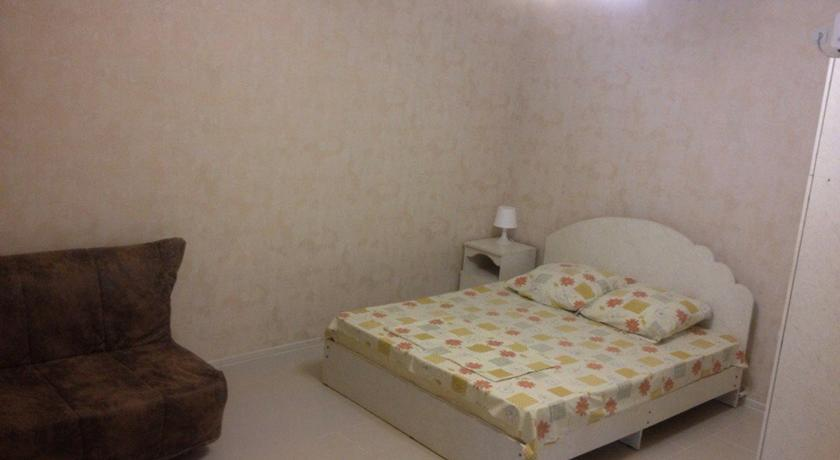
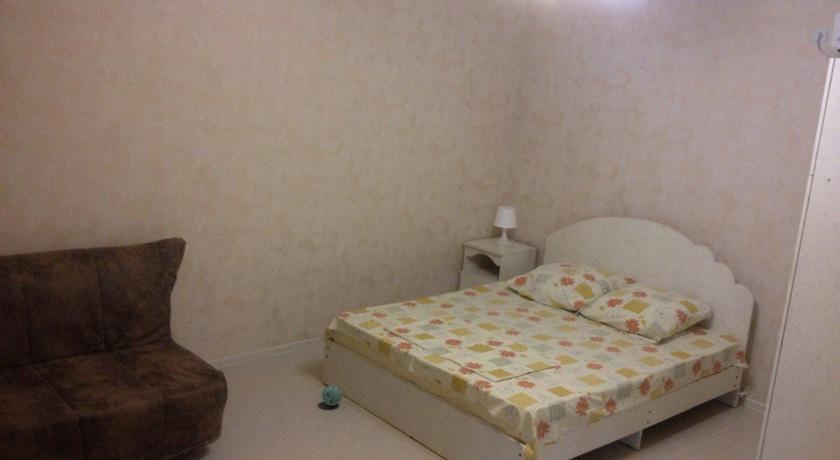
+ ball (332, 395)
